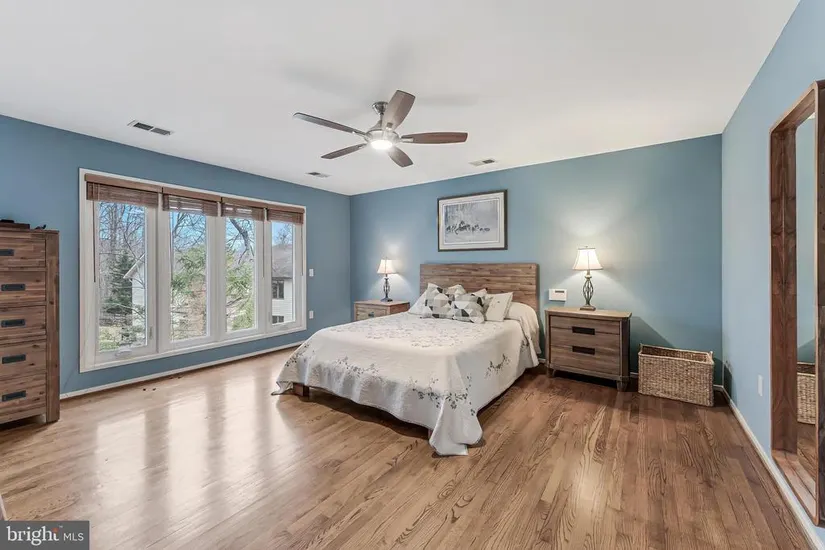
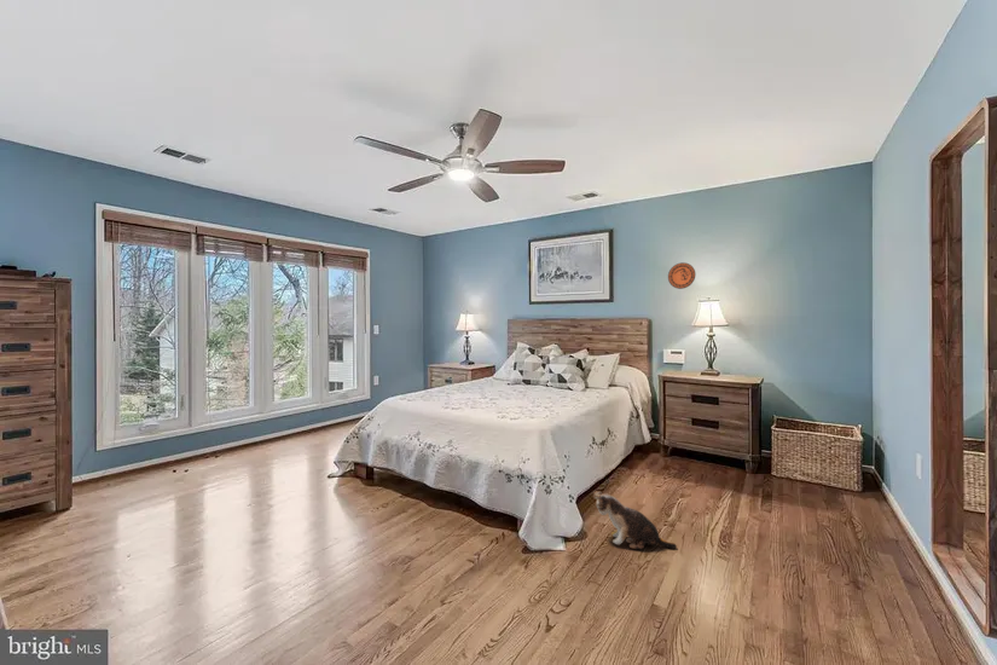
+ decorative plate (682, 276)
+ plush toy (633, 520)
